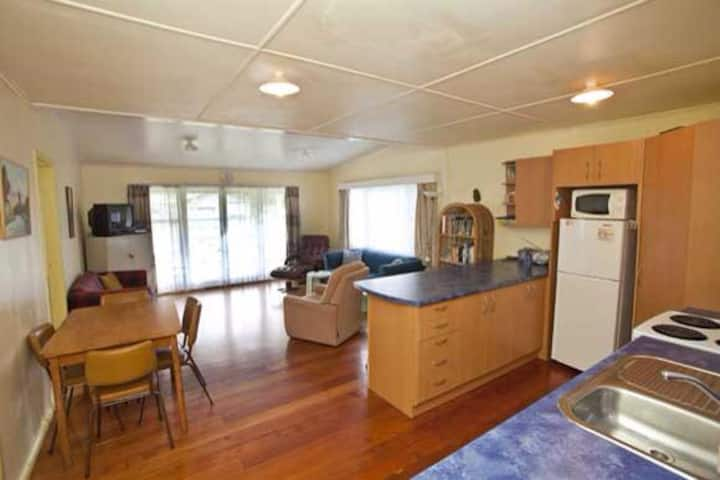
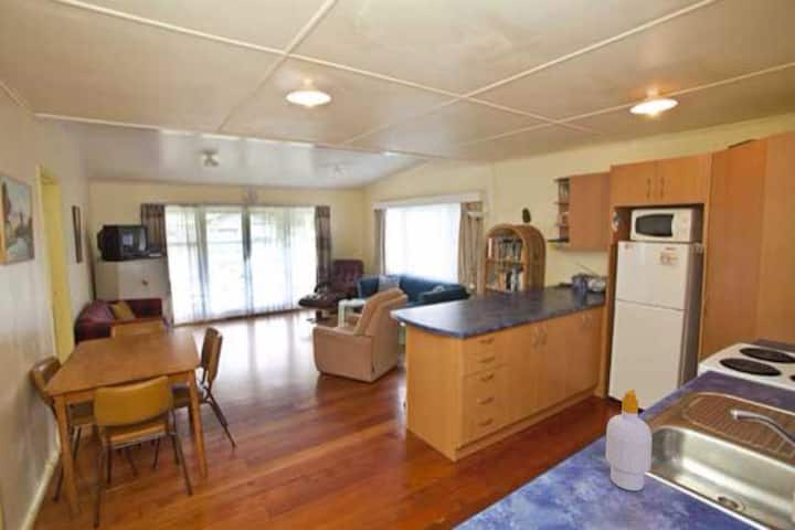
+ soap bottle (628, 438)
